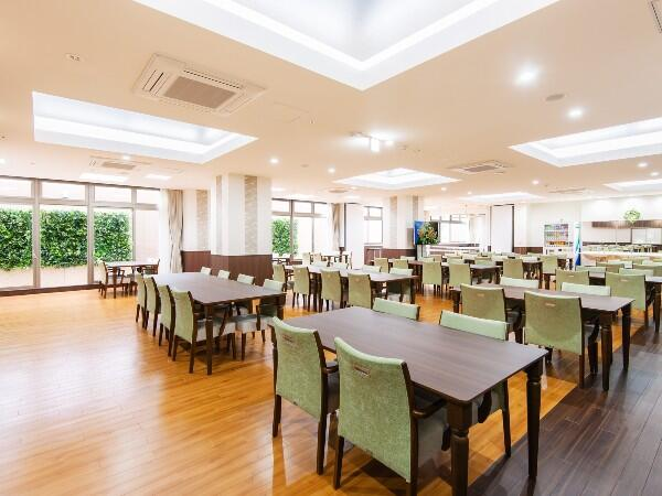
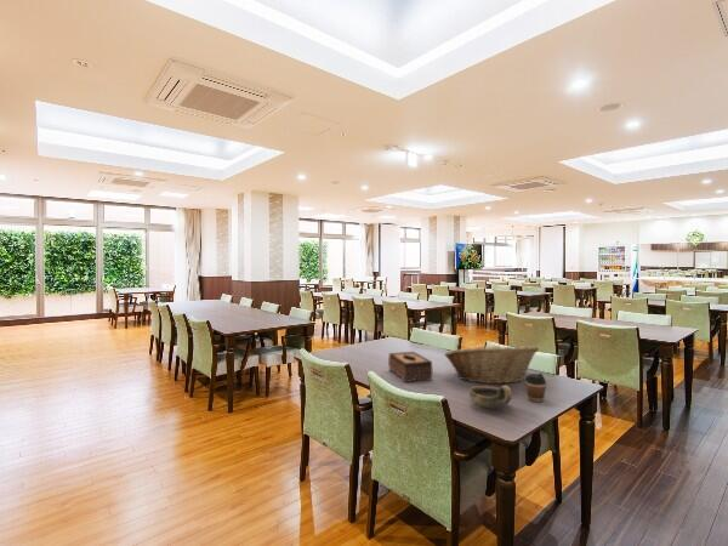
+ fruit basket (490, 358)
+ oil lamp (491, 393)
+ coffee cup (535, 386)
+ tissue box (409, 365)
